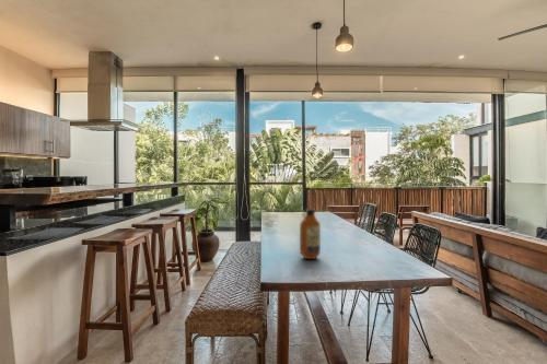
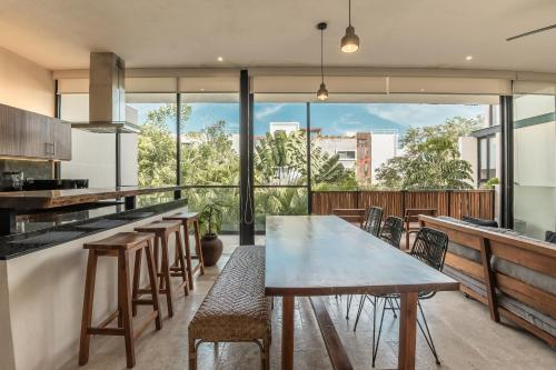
- bottle (310, 233)
